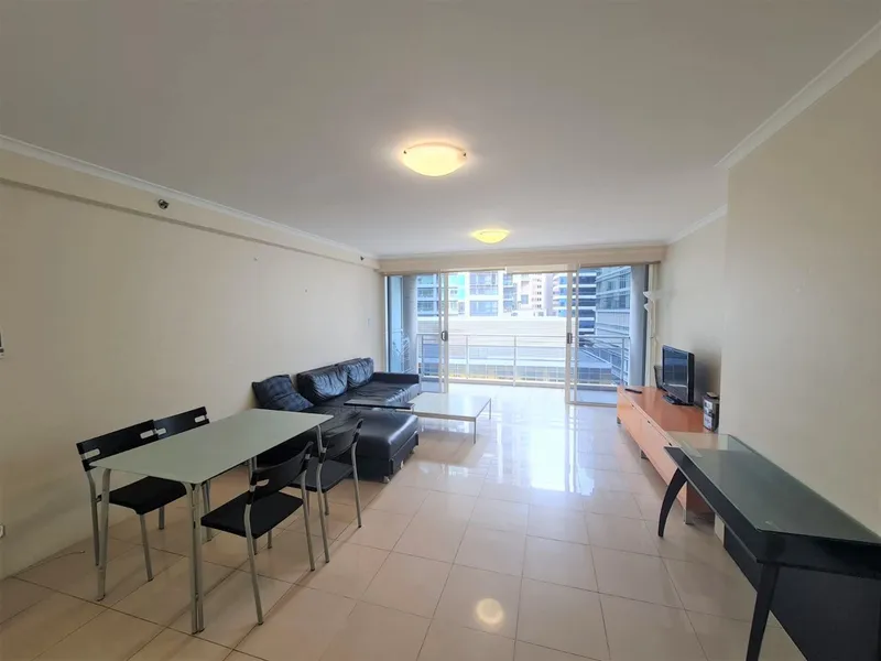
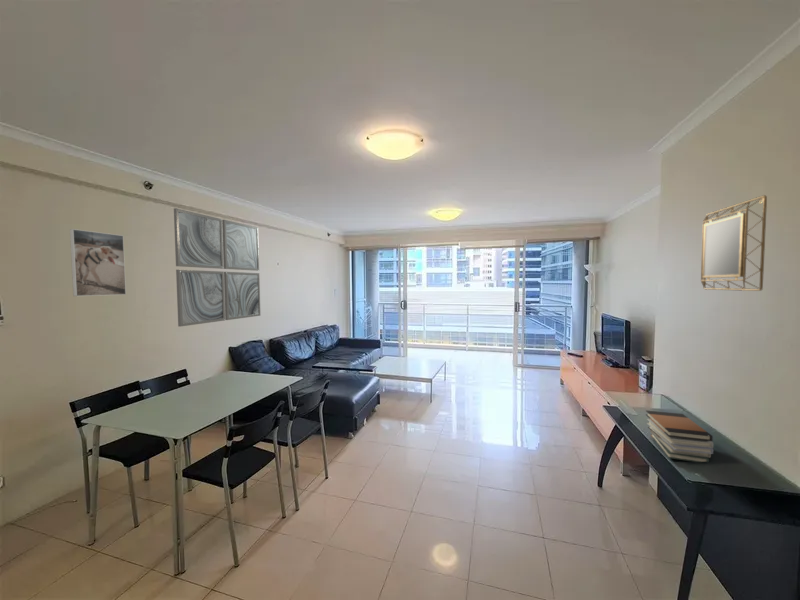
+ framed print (99, 264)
+ home mirror (726, 248)
+ book stack (676, 435)
+ wall art (223, 268)
